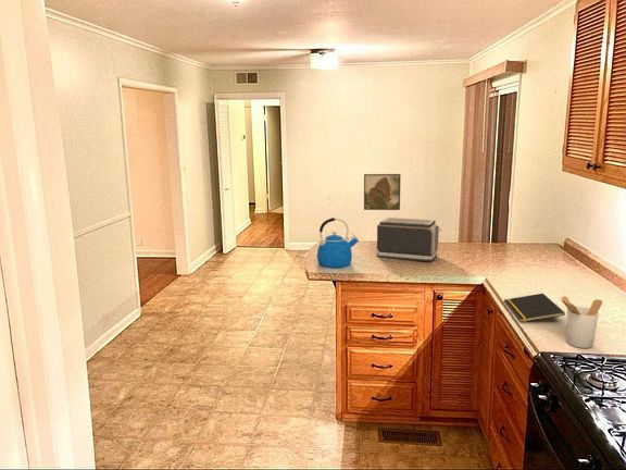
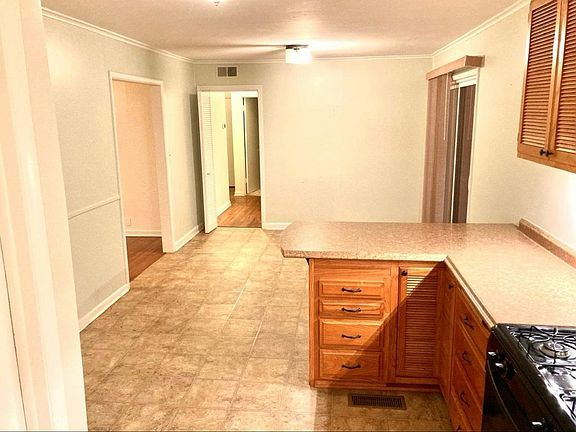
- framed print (381, 191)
- utensil holder (576, 320)
- kettle (338, 240)
- toaster (409, 238)
- notepad (531, 307)
